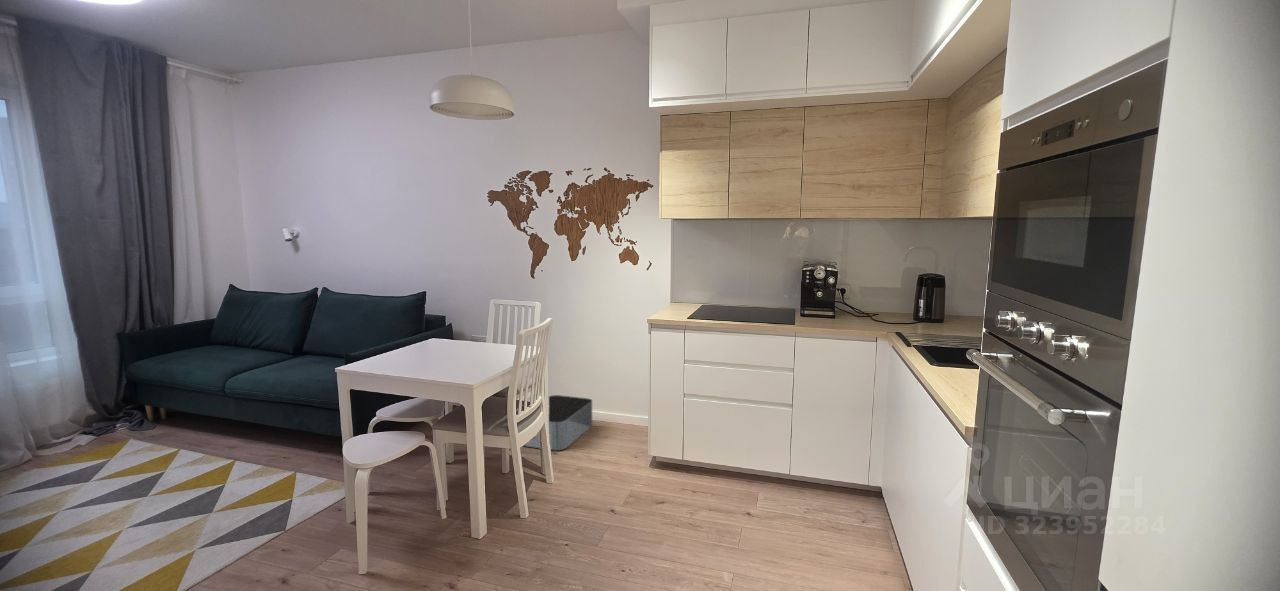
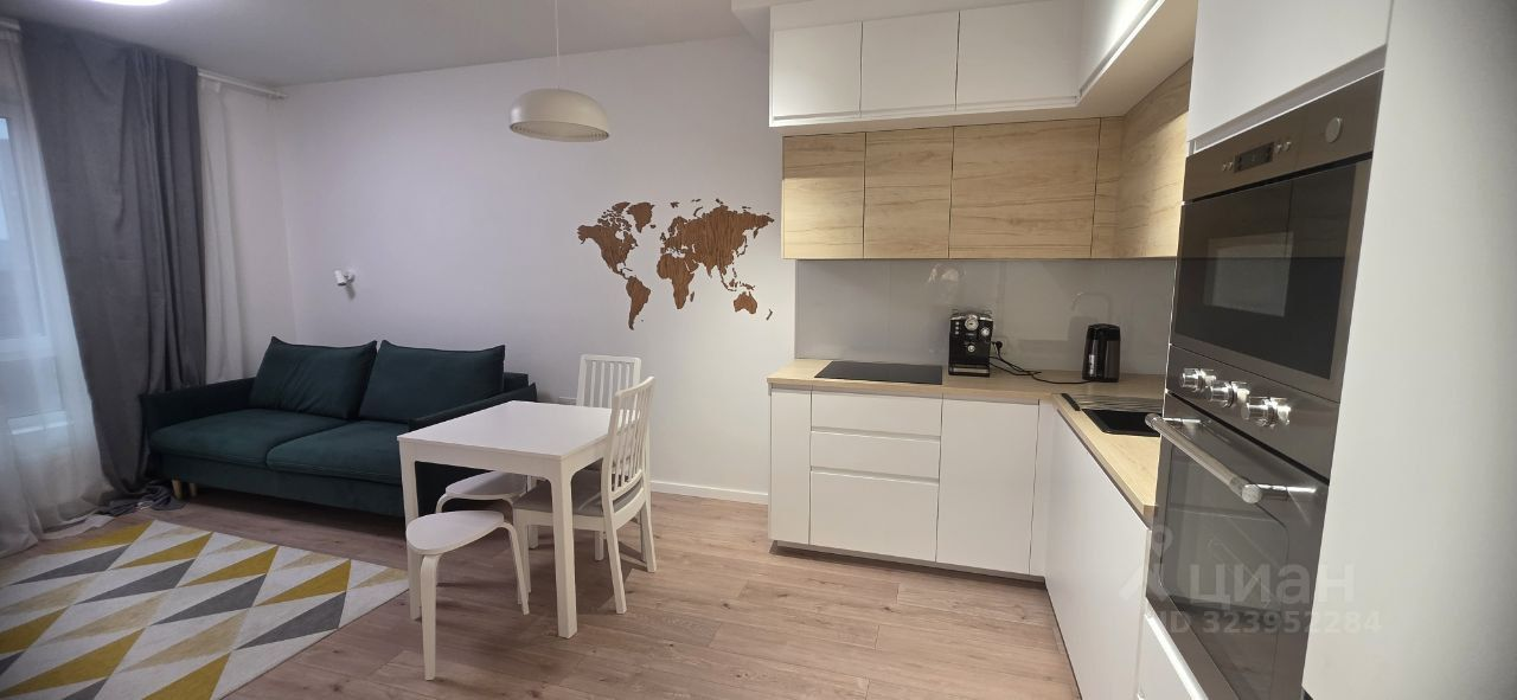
- storage bin (556, 420)
